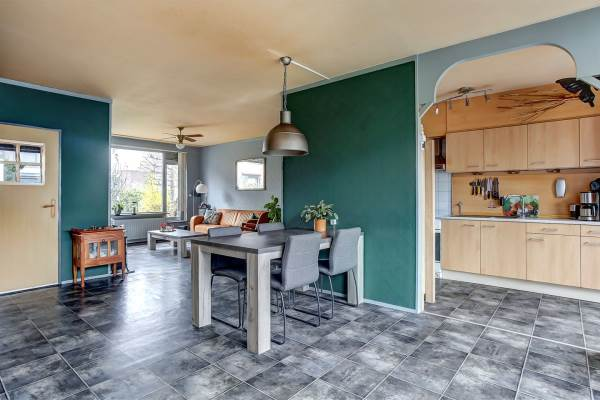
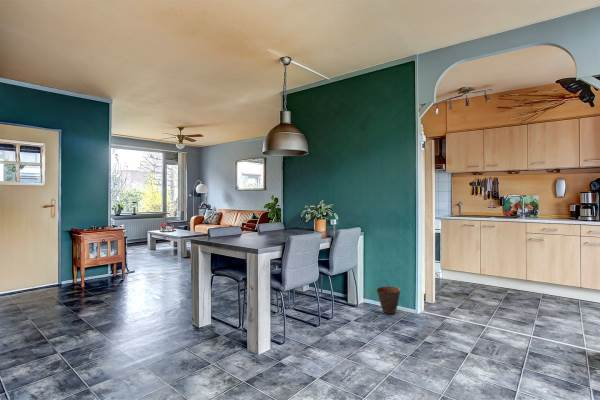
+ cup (388, 300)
